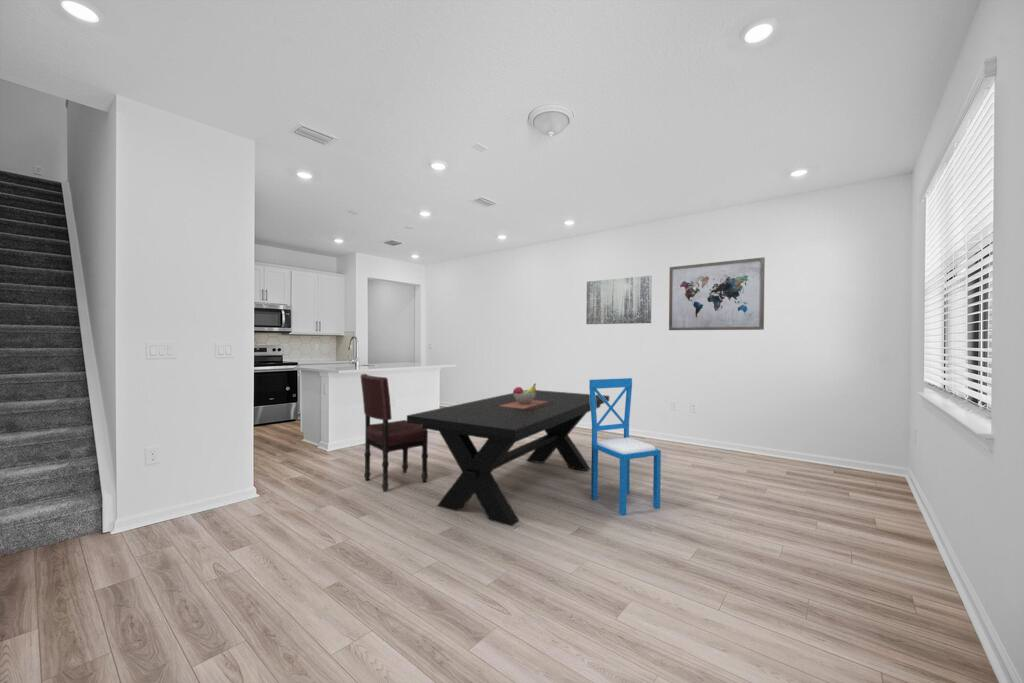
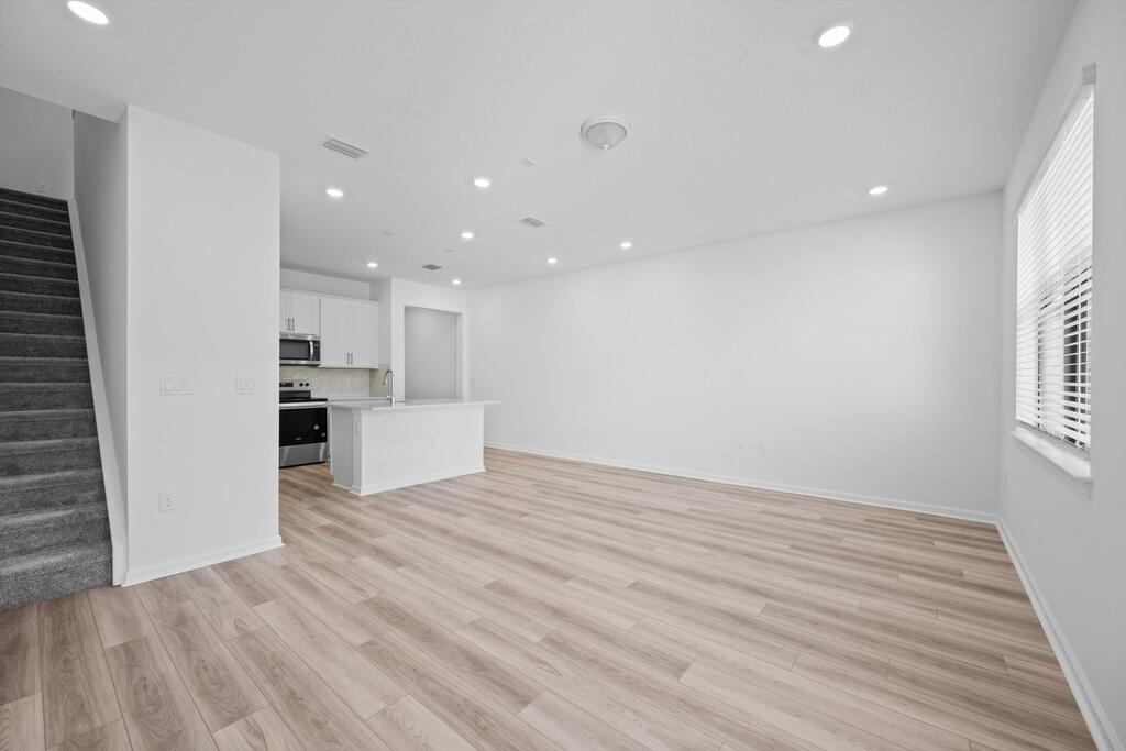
- dining chair (393, 428)
- dining chair (624, 441)
- wall art (713, 296)
- wall art (617, 301)
- dining table (523, 433)
